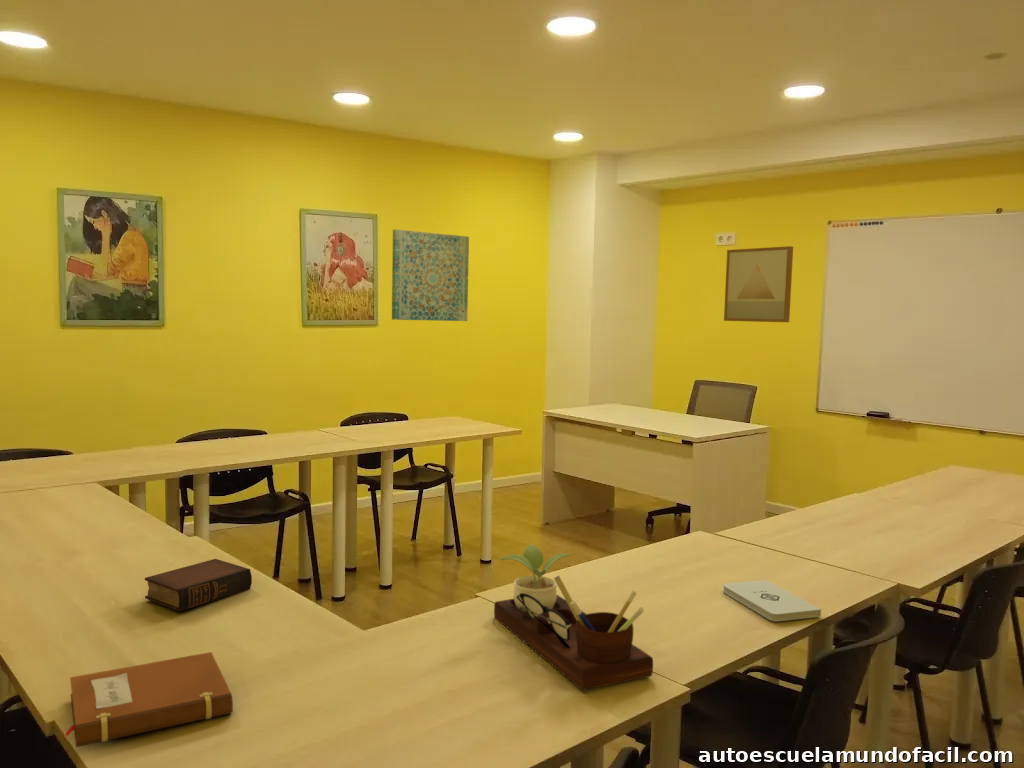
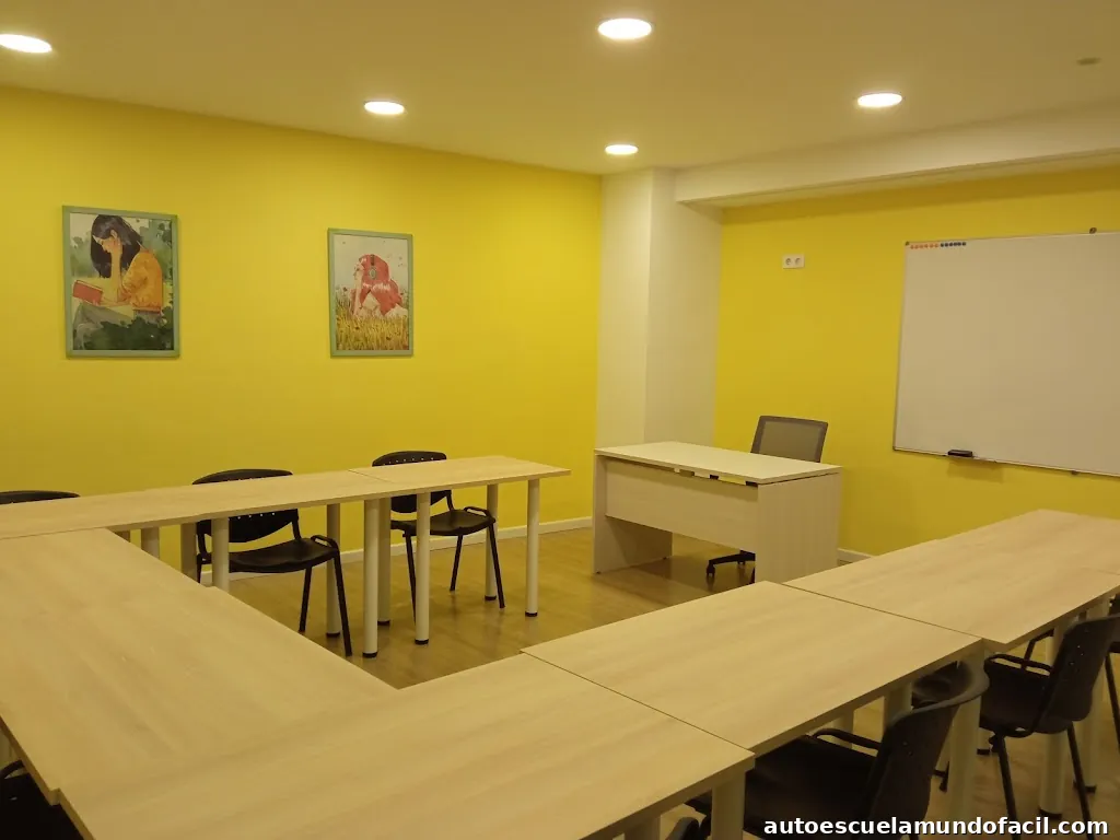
- notepad (768, 599)
- wall art (431, 277)
- desk organizer (566, 603)
- book (199, 583)
- notebook (146, 697)
- wall art (757, 285)
